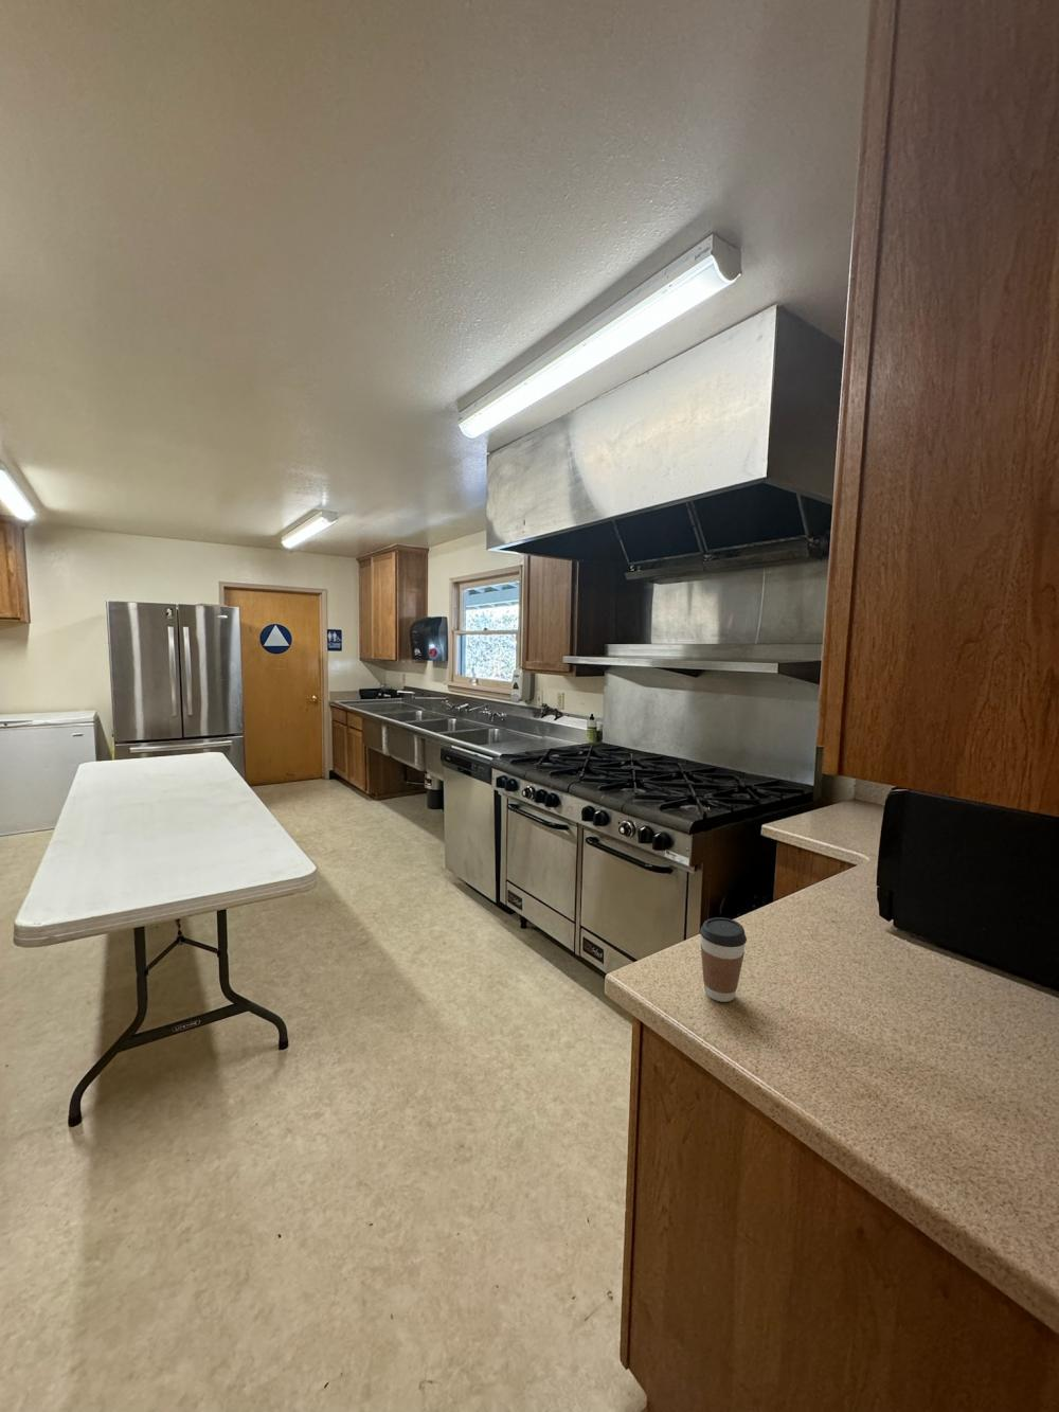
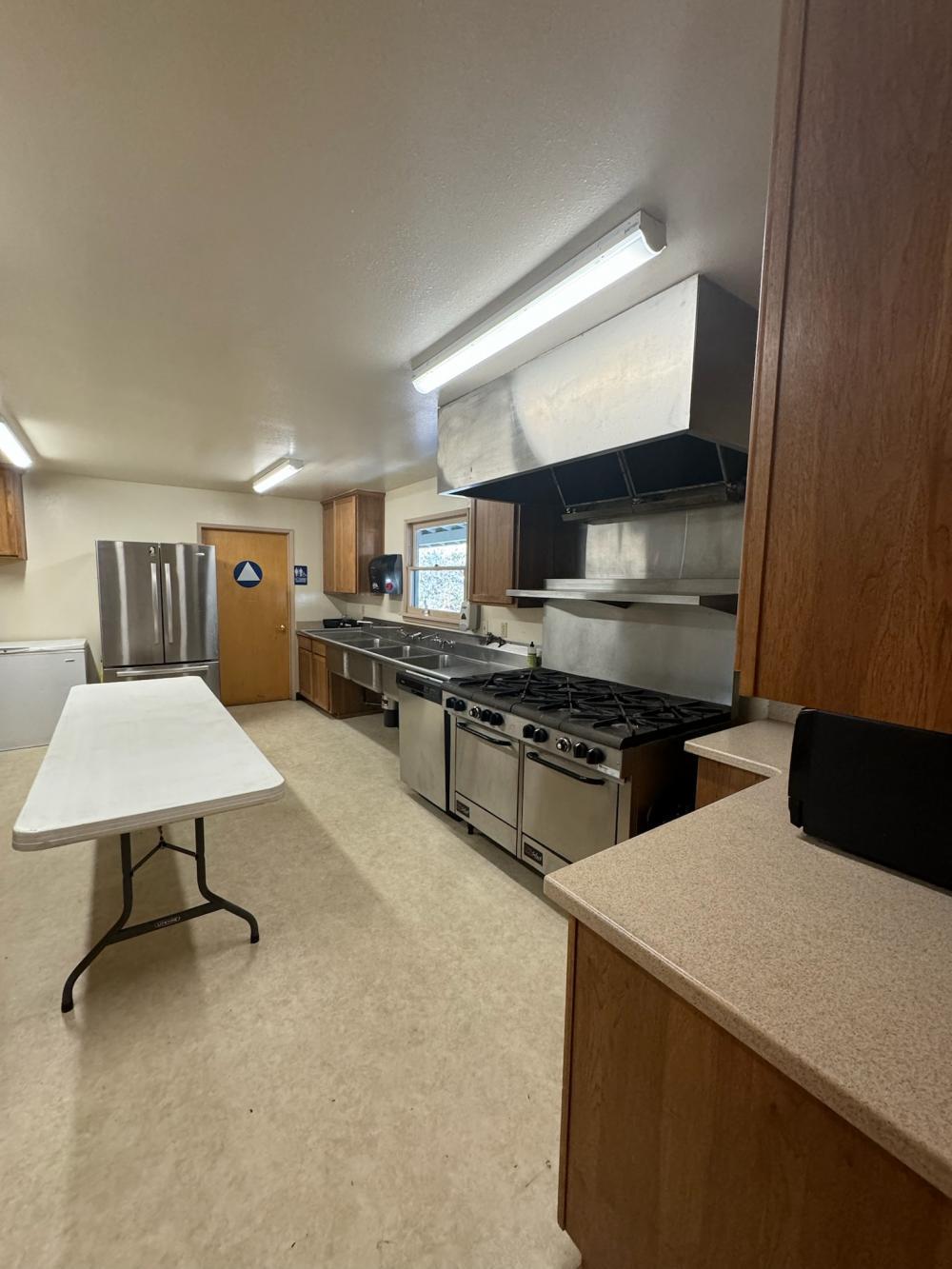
- coffee cup (721, 960)
